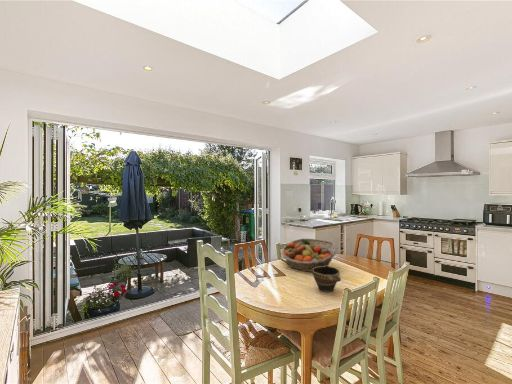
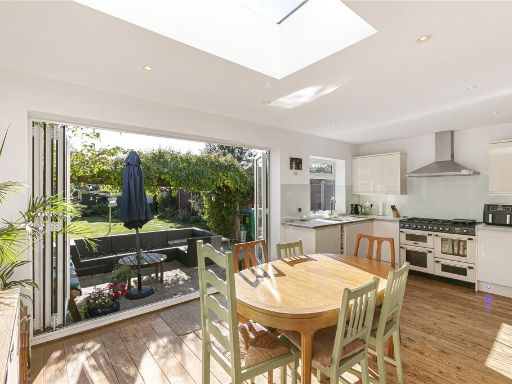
- fruit basket (308, 254)
- bowl (326, 279)
